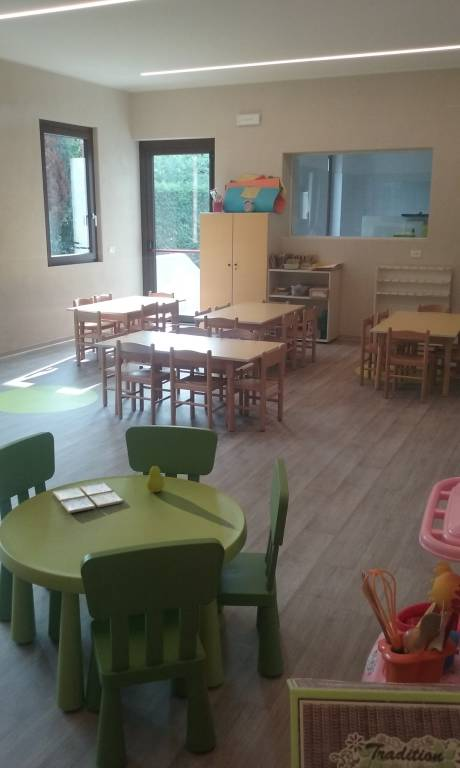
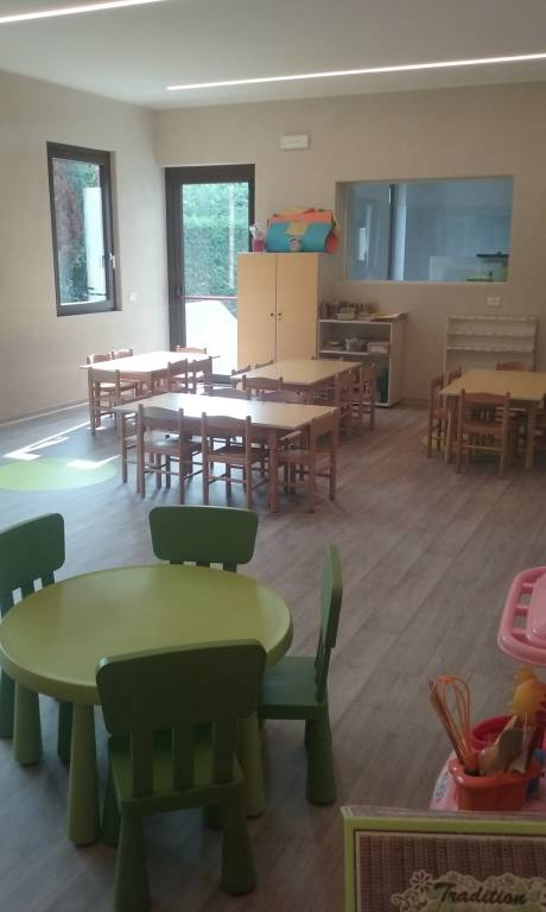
- drink coaster (86, 497)
- fruit (155, 476)
